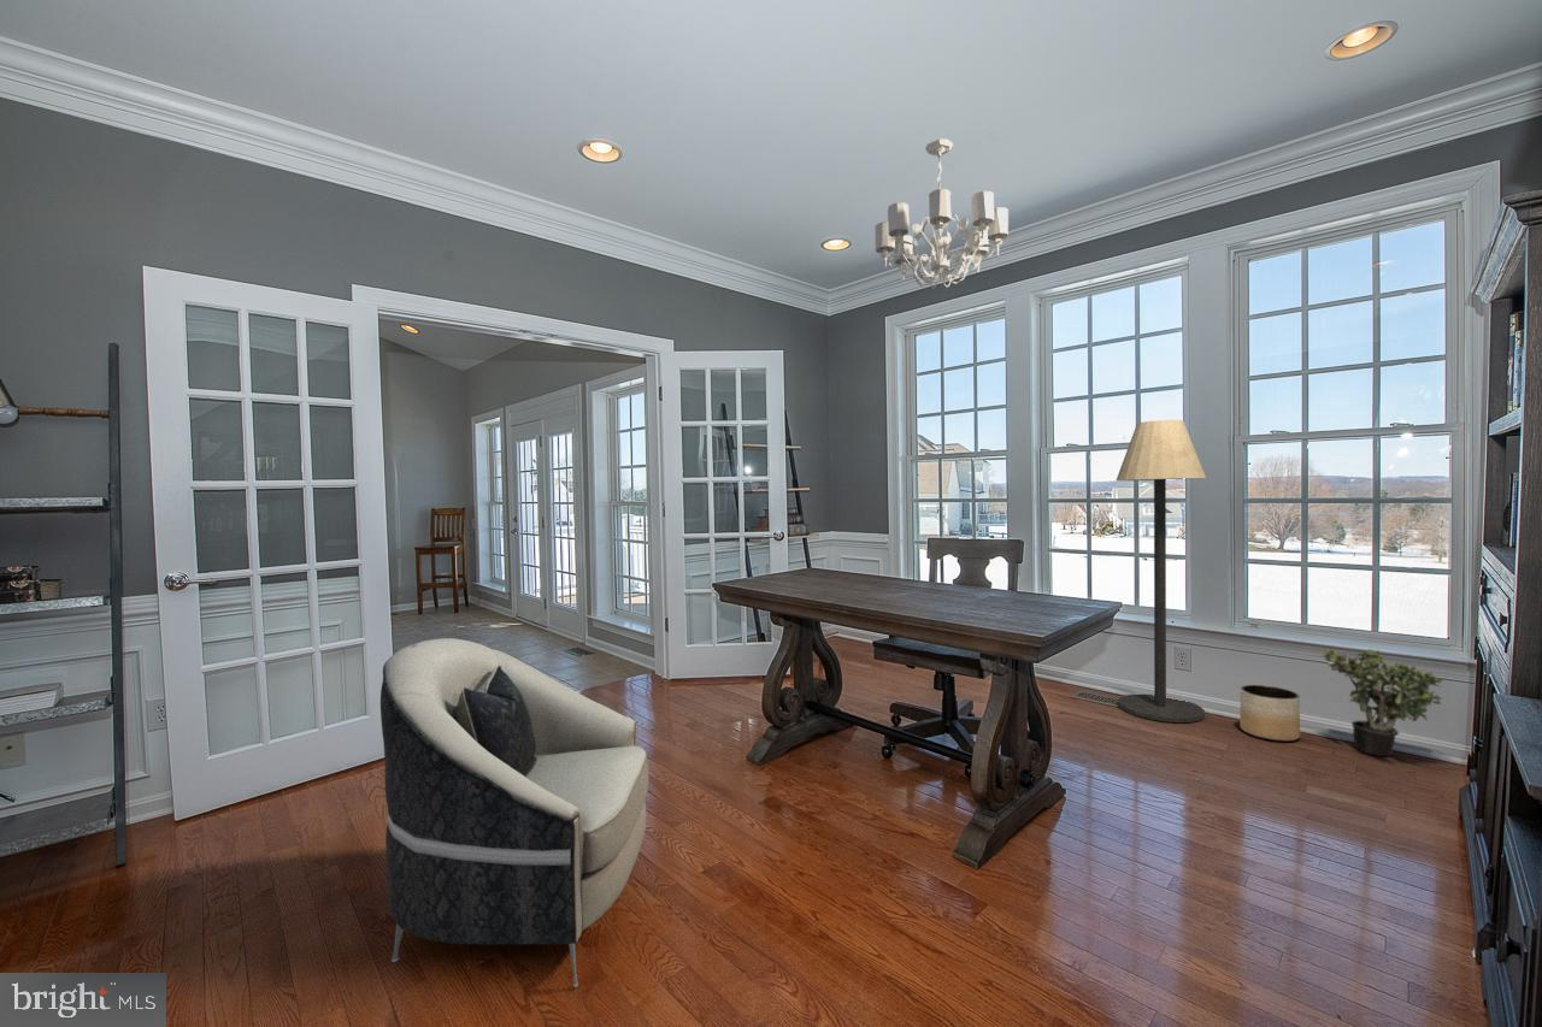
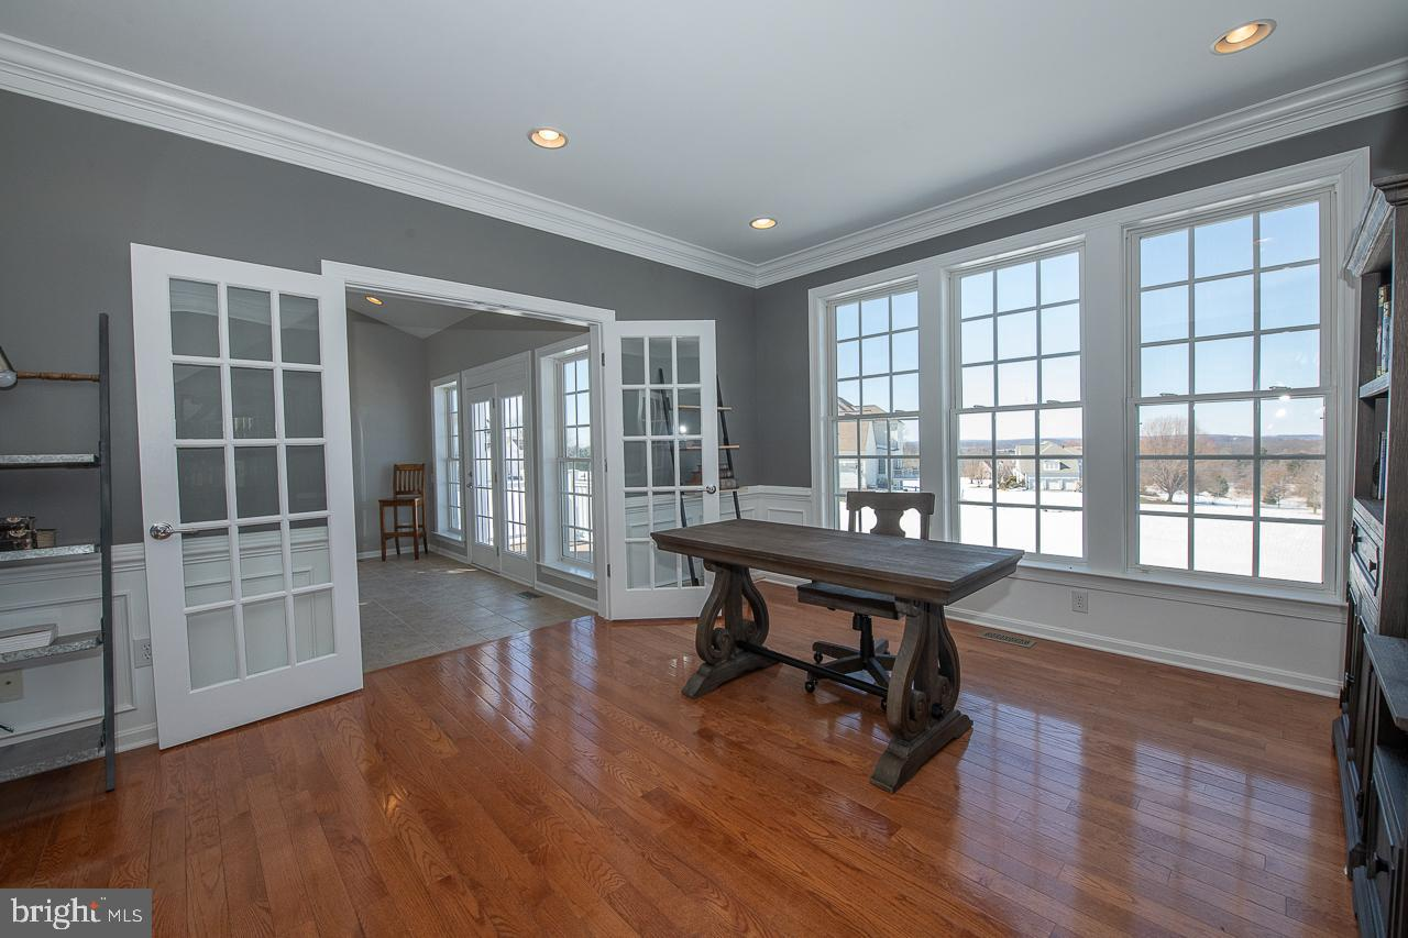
- floor lamp (1159, 566)
- chandelier (940, 214)
- planter (1269, 713)
- potted plant (1377, 702)
- armchair (522, 748)
